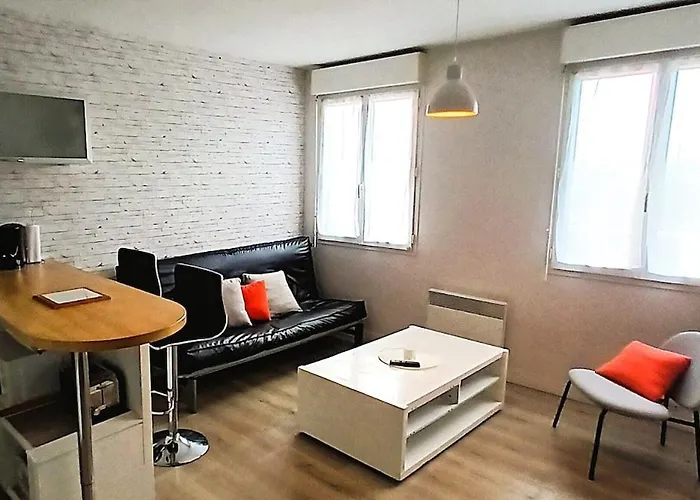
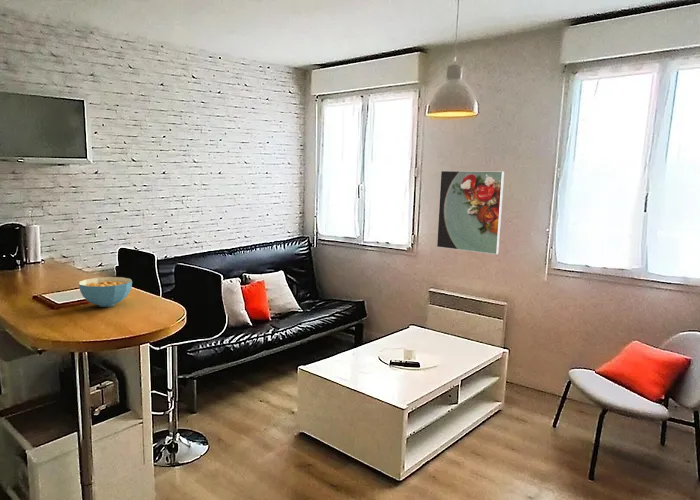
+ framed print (468, 211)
+ cereal bowl (106, 293)
